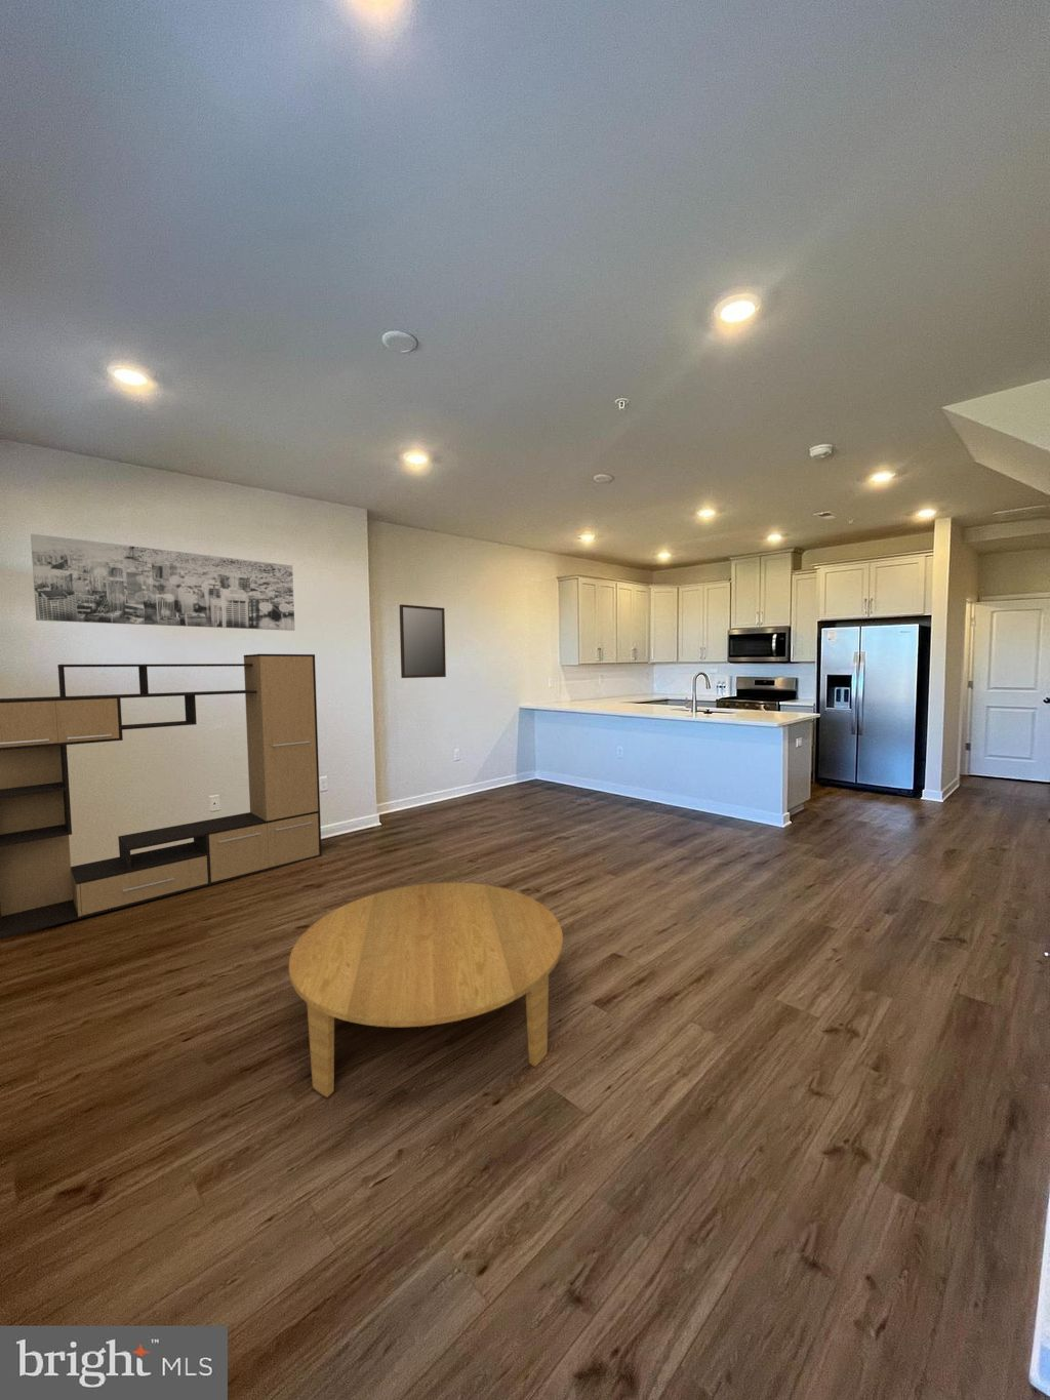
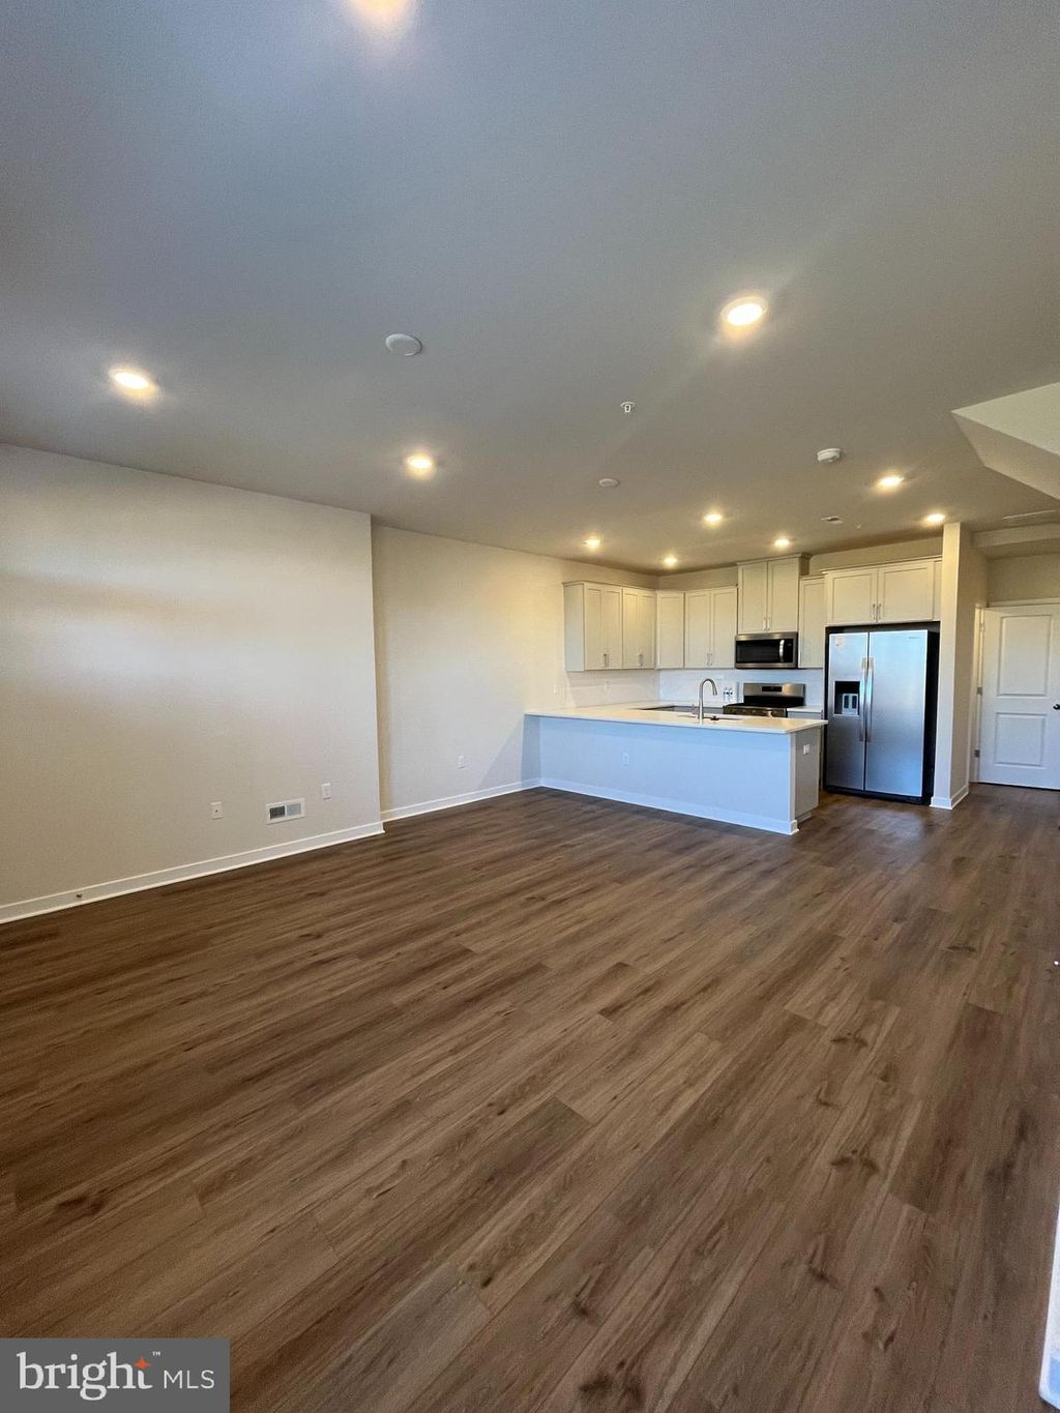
- coffee table (431, 971)
- media console (165, 726)
- wall art (181, 589)
- home mirror (422, 642)
